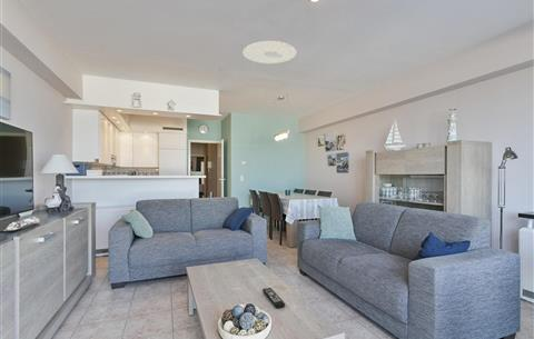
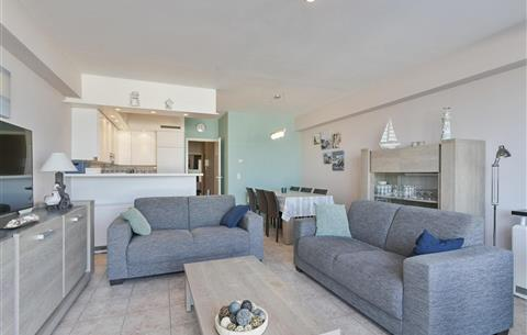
- remote control (273, 297)
- ceiling light (269, 50)
